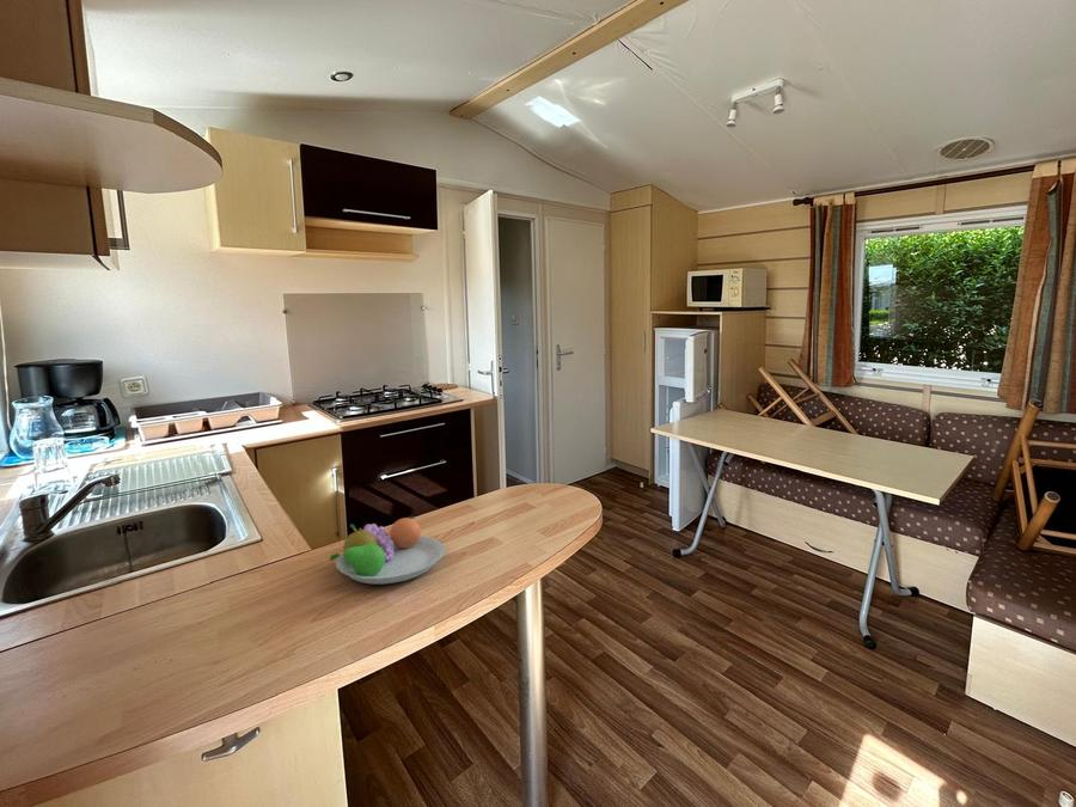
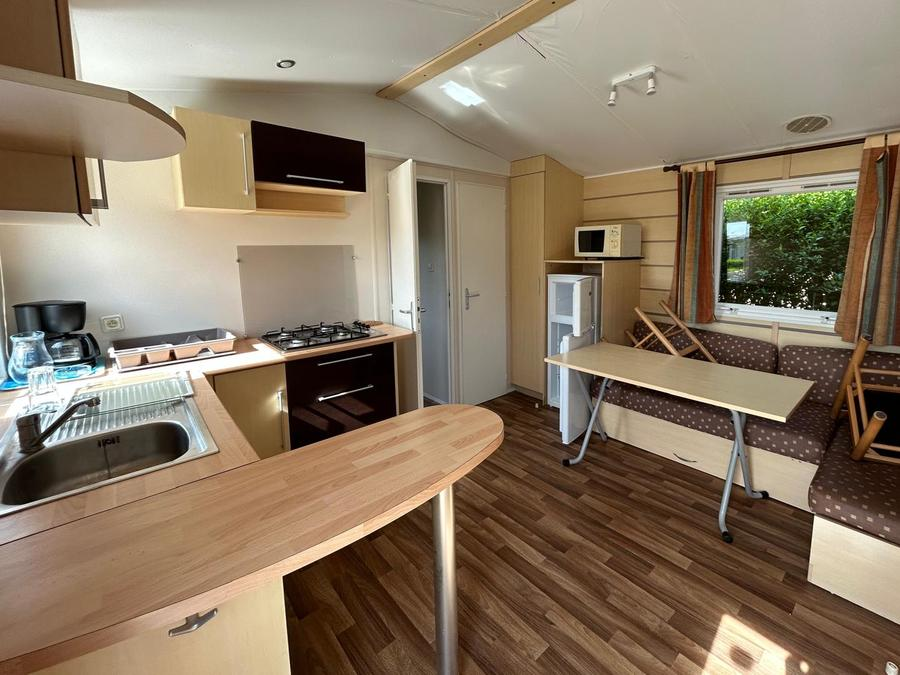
- fruit bowl (386, 545)
